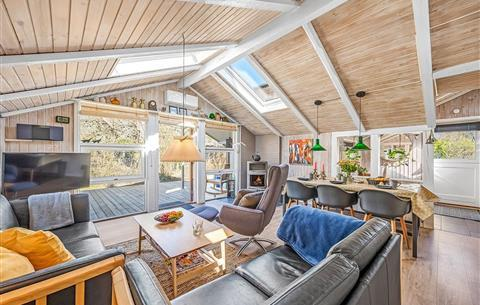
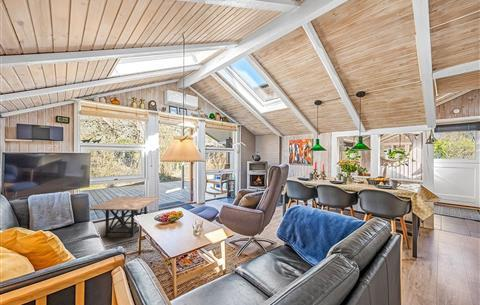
+ side table (128, 217)
